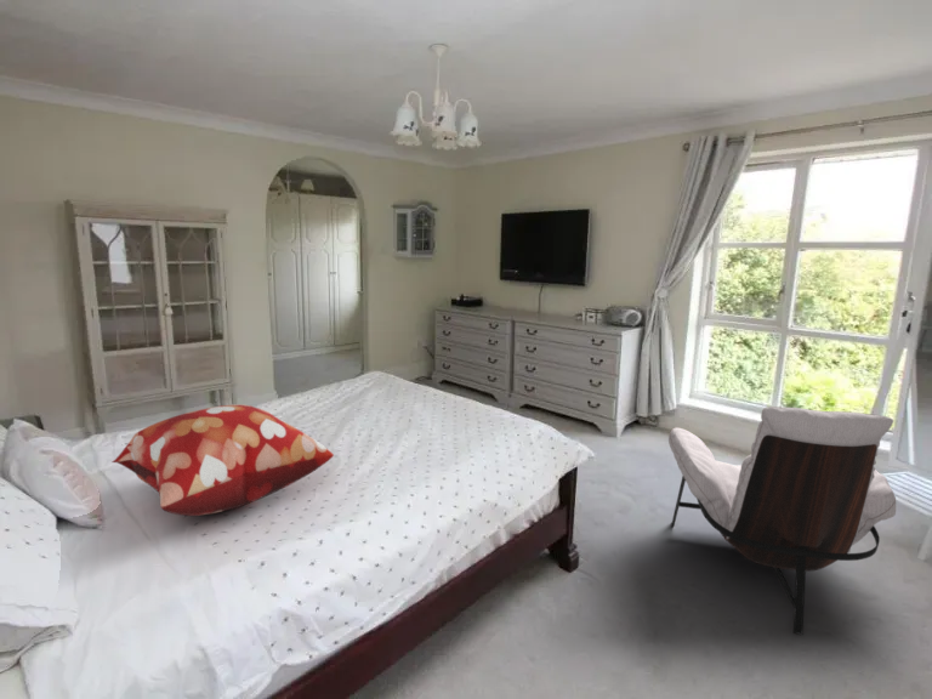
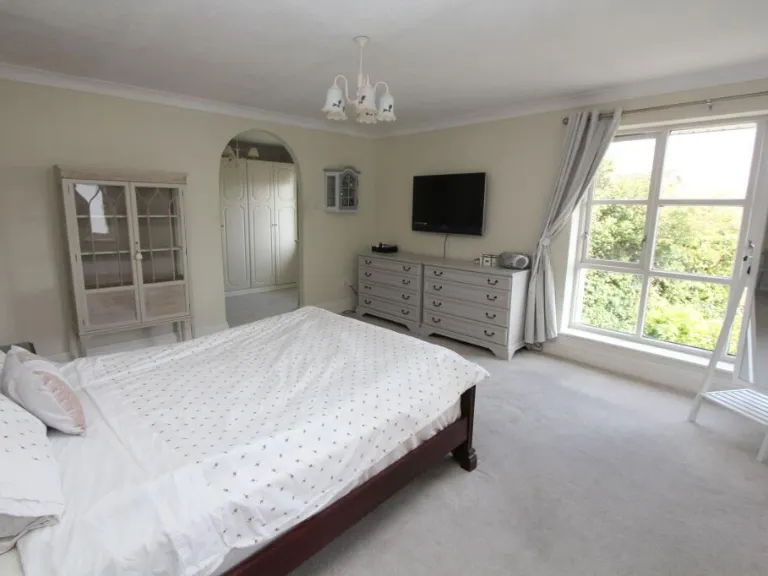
- lounge chair (779, 482)
- decorative pillow (225, 458)
